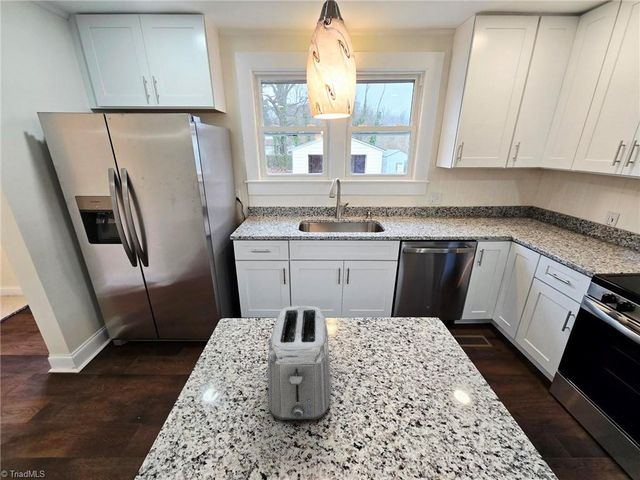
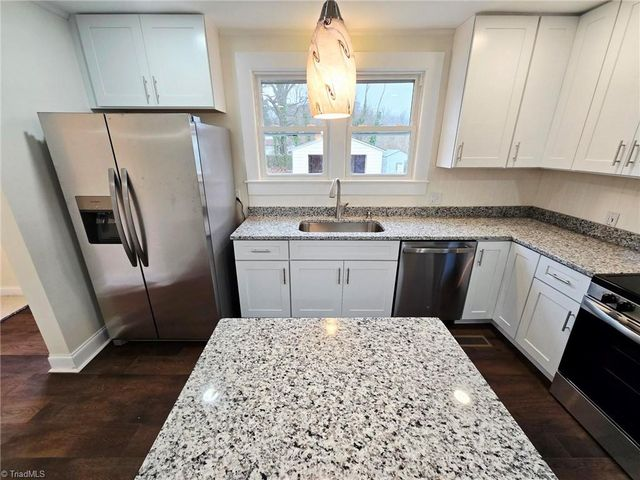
- toaster (300, 352)
